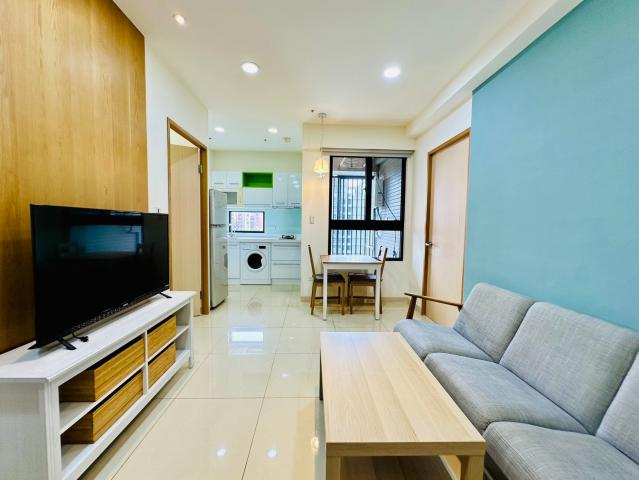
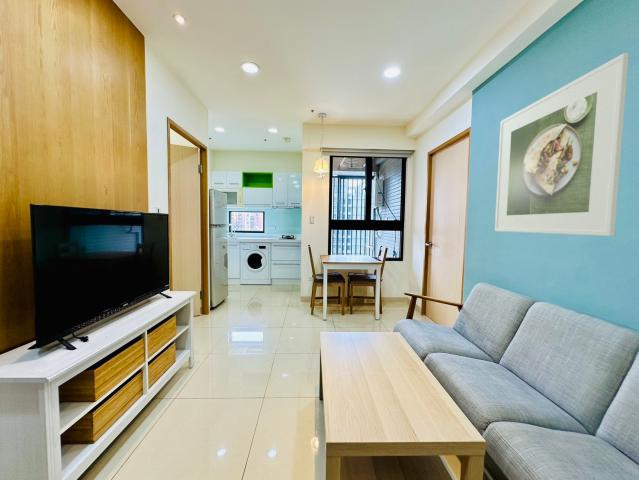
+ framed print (544, 165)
